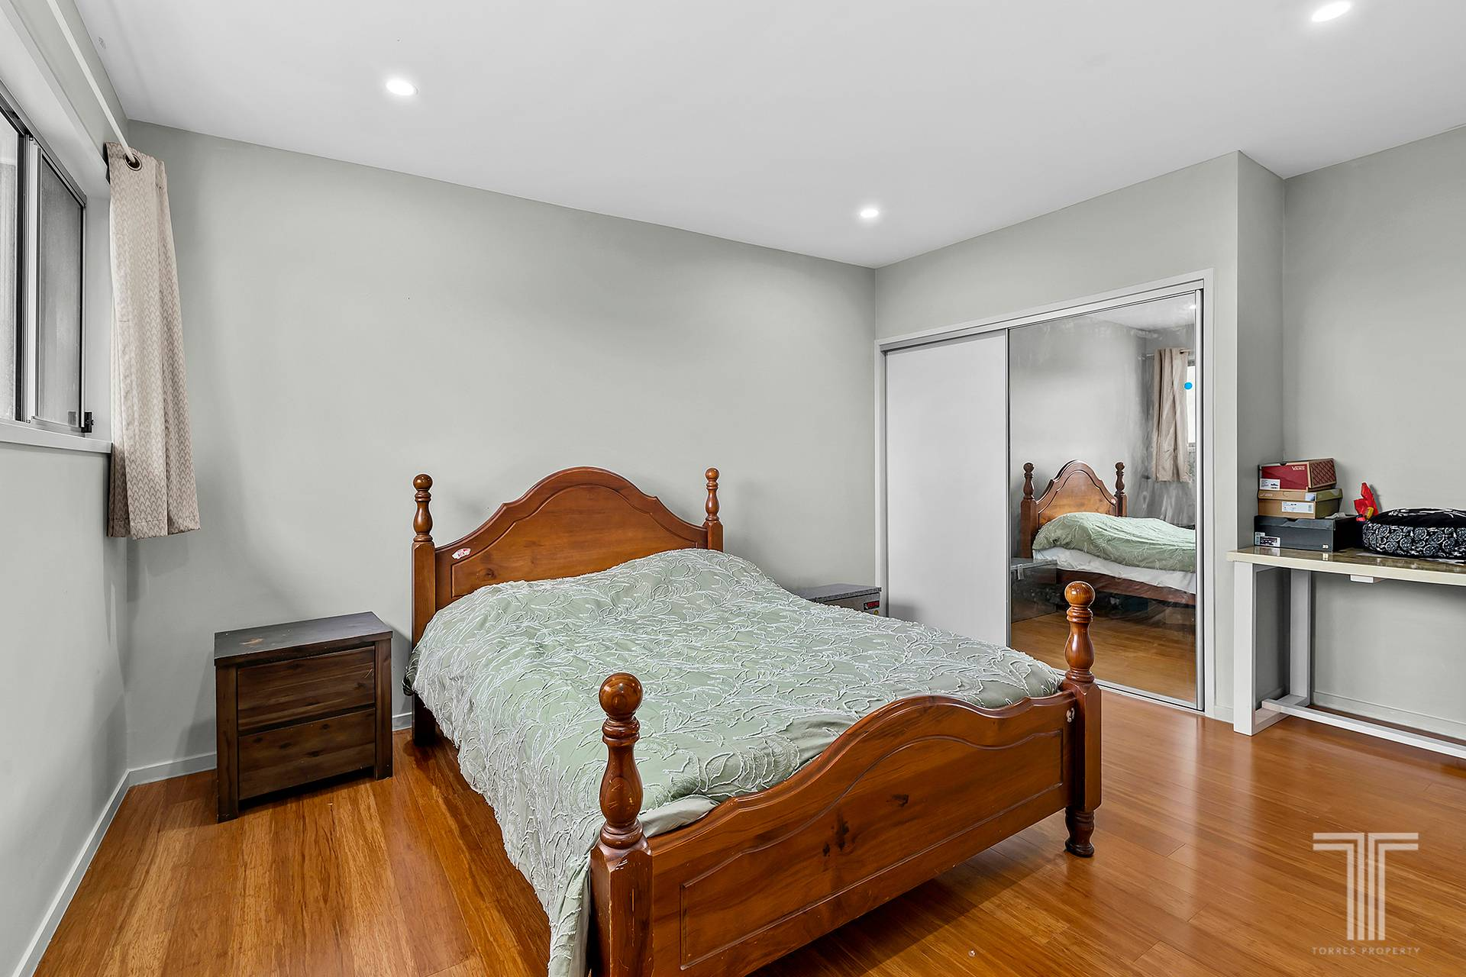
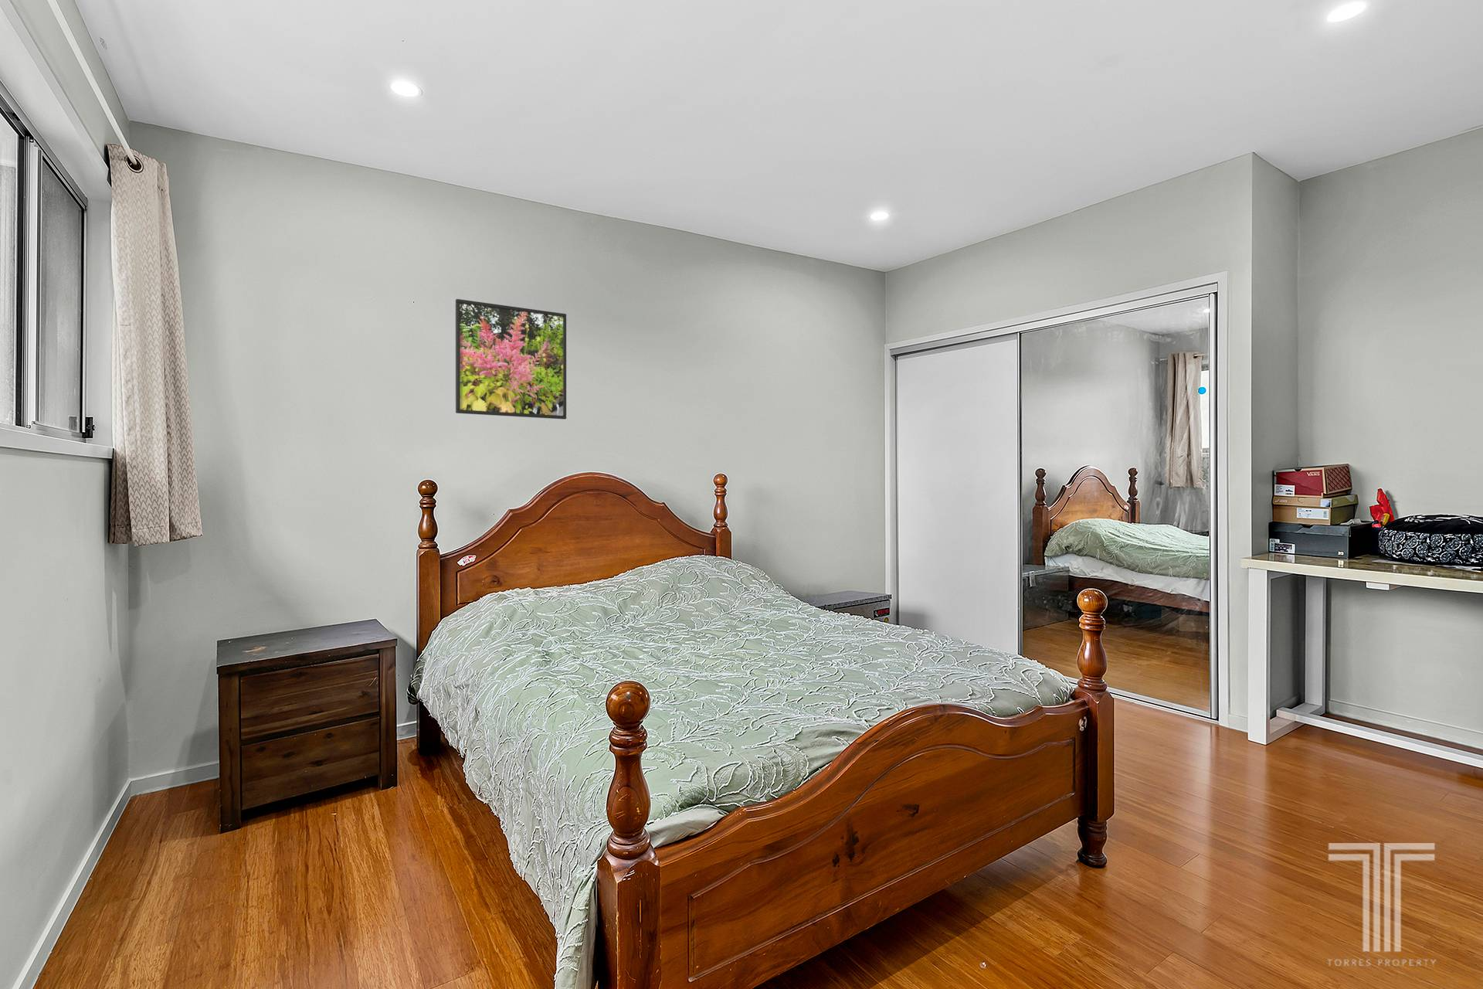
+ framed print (513, 362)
